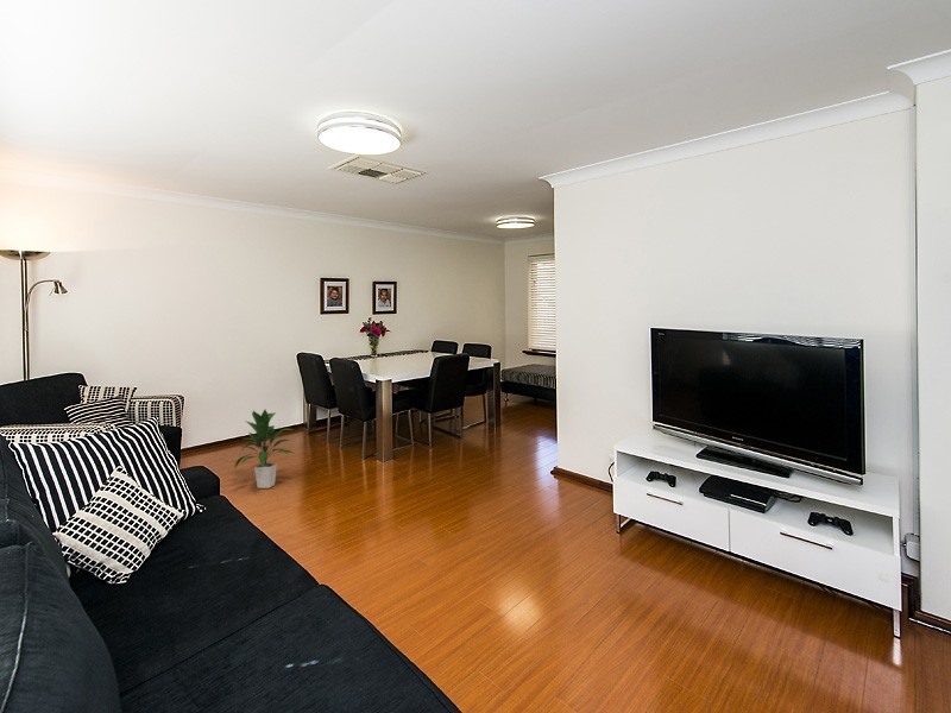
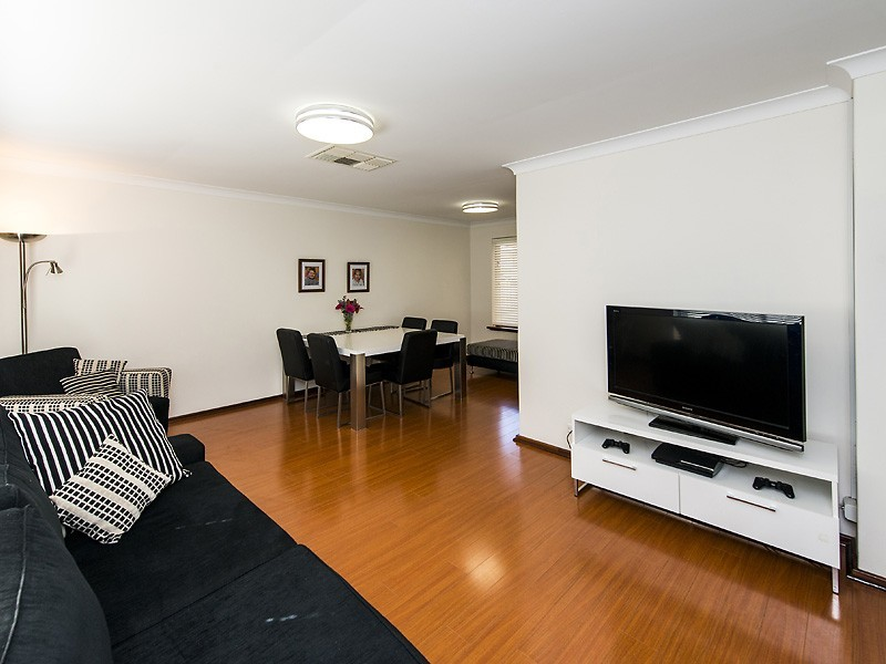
- indoor plant (263, 446)
